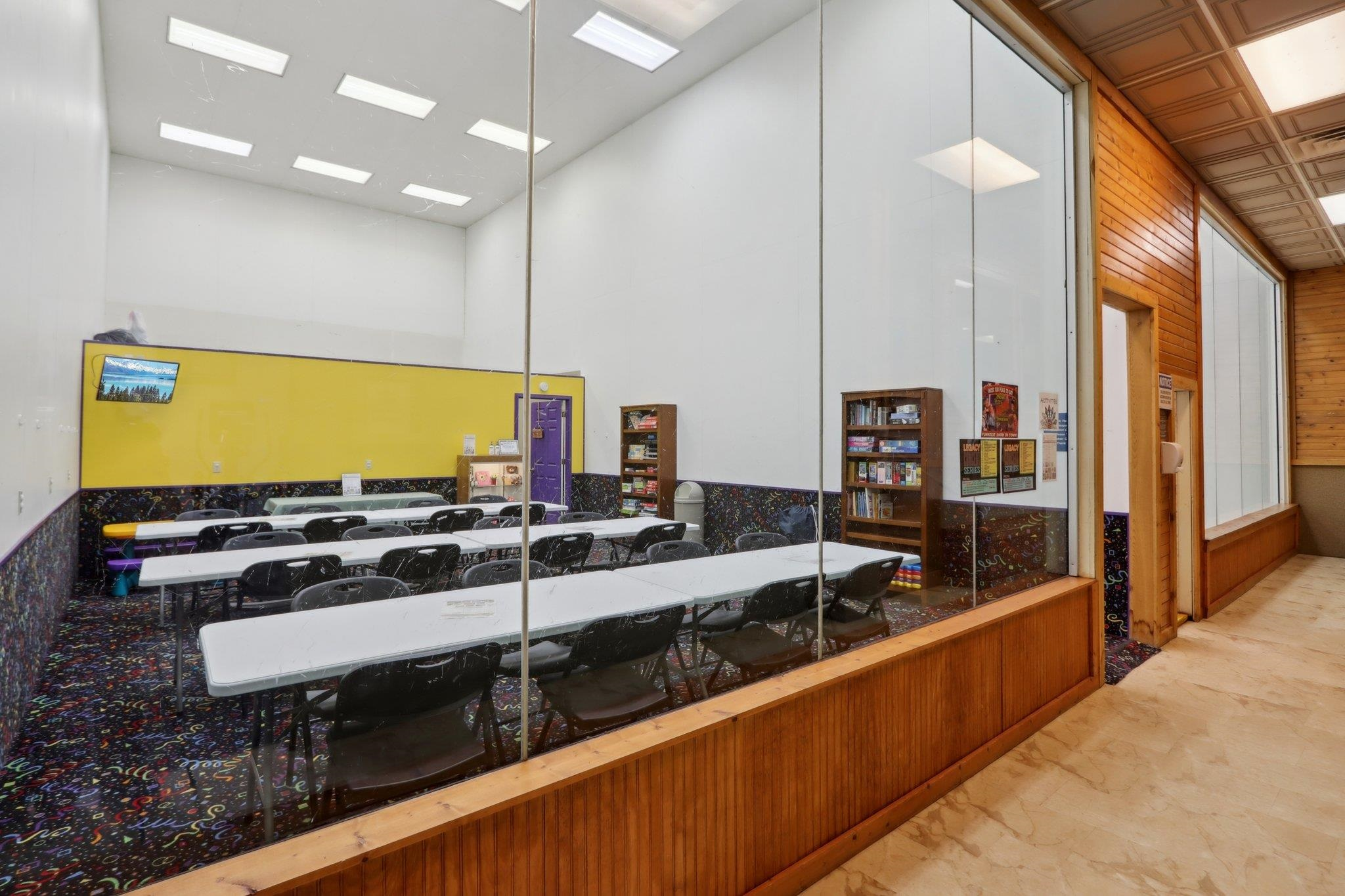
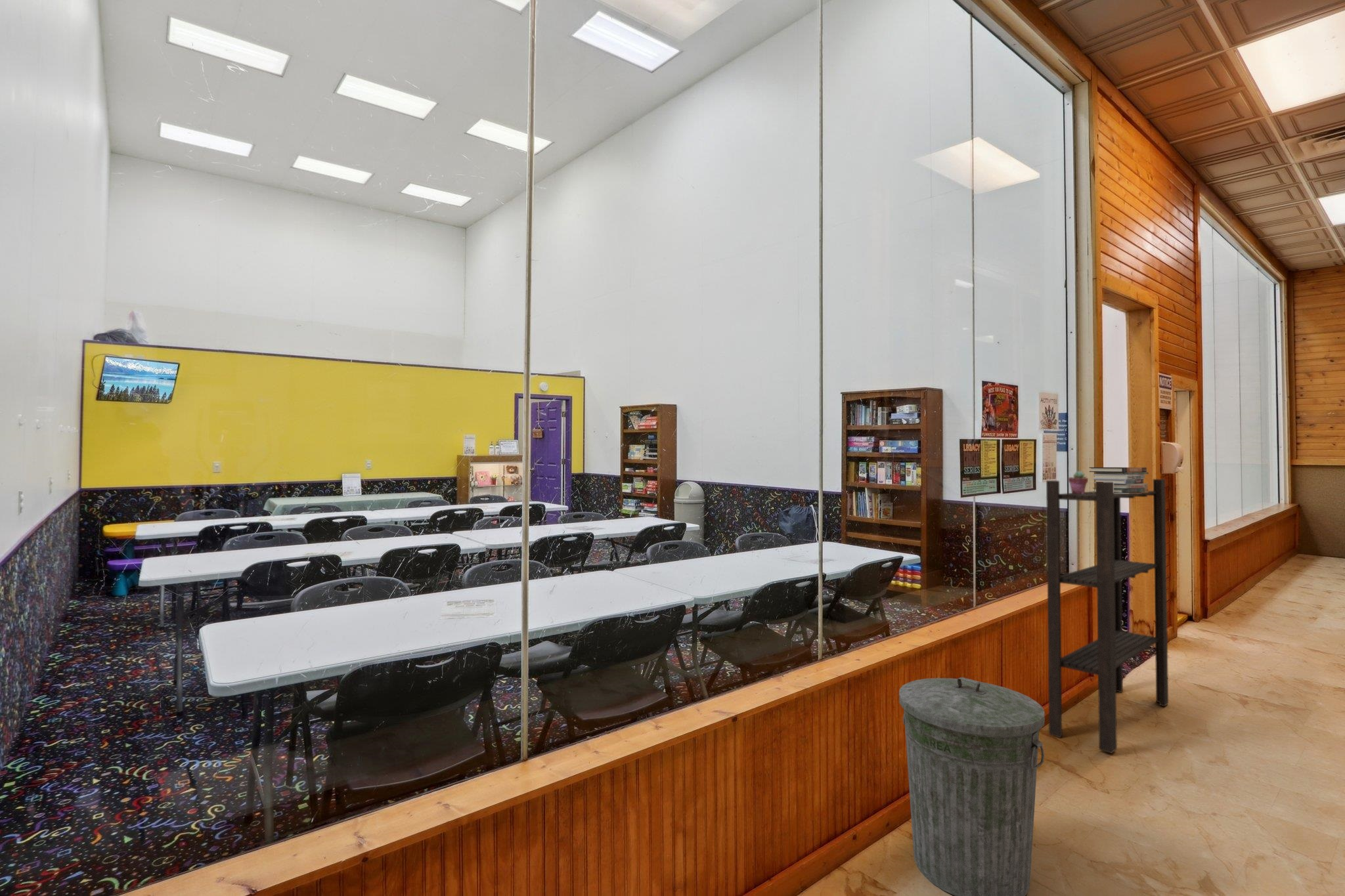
+ trash can (969, 773)
+ book stack (1118, 479)
+ potted succulent (1078, 482)
+ bookshelf (1111, 598)
